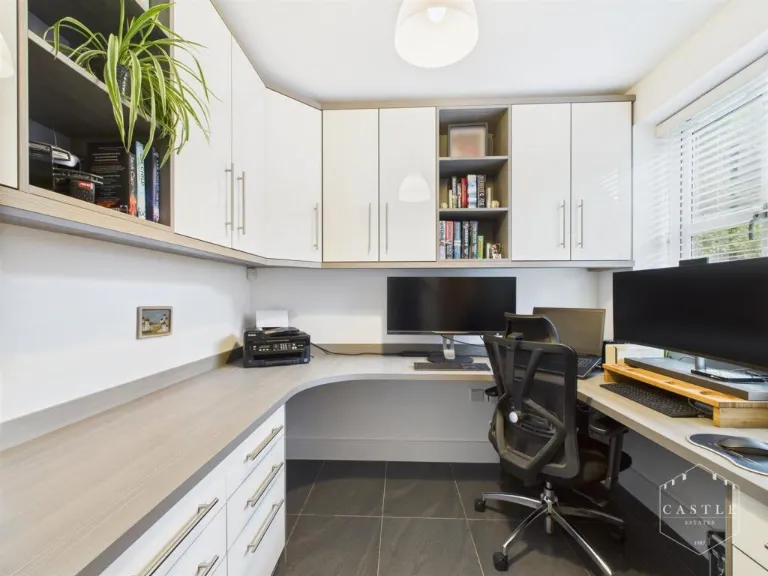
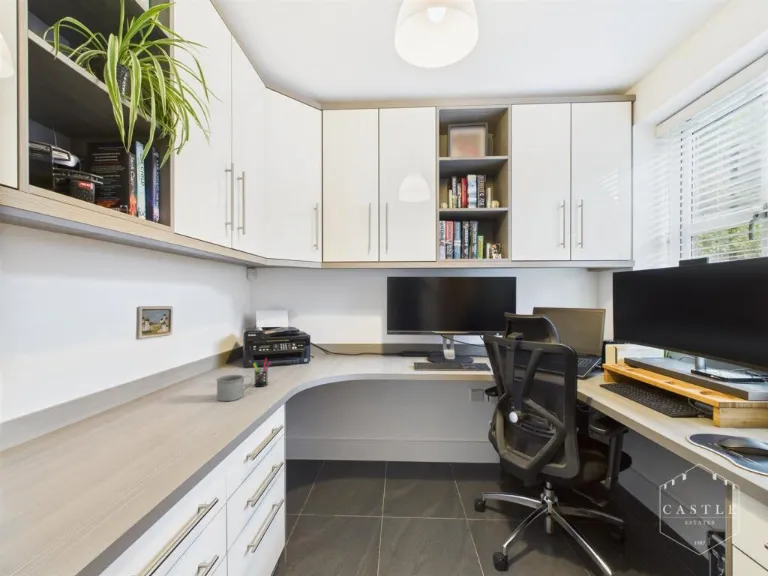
+ mug (232, 387)
+ pen holder (260, 371)
